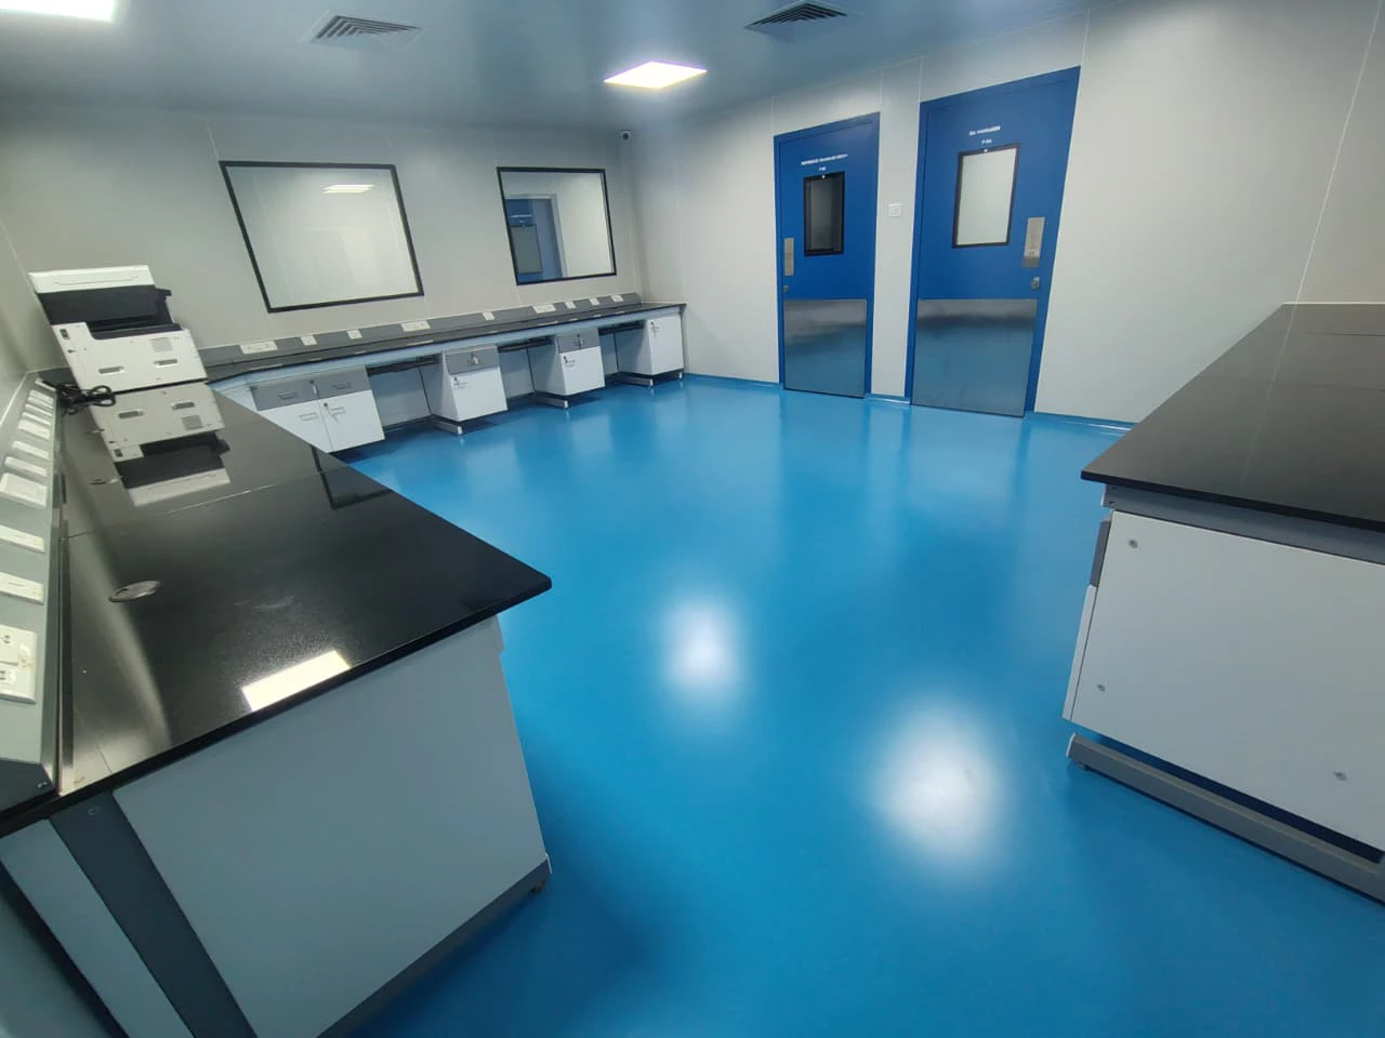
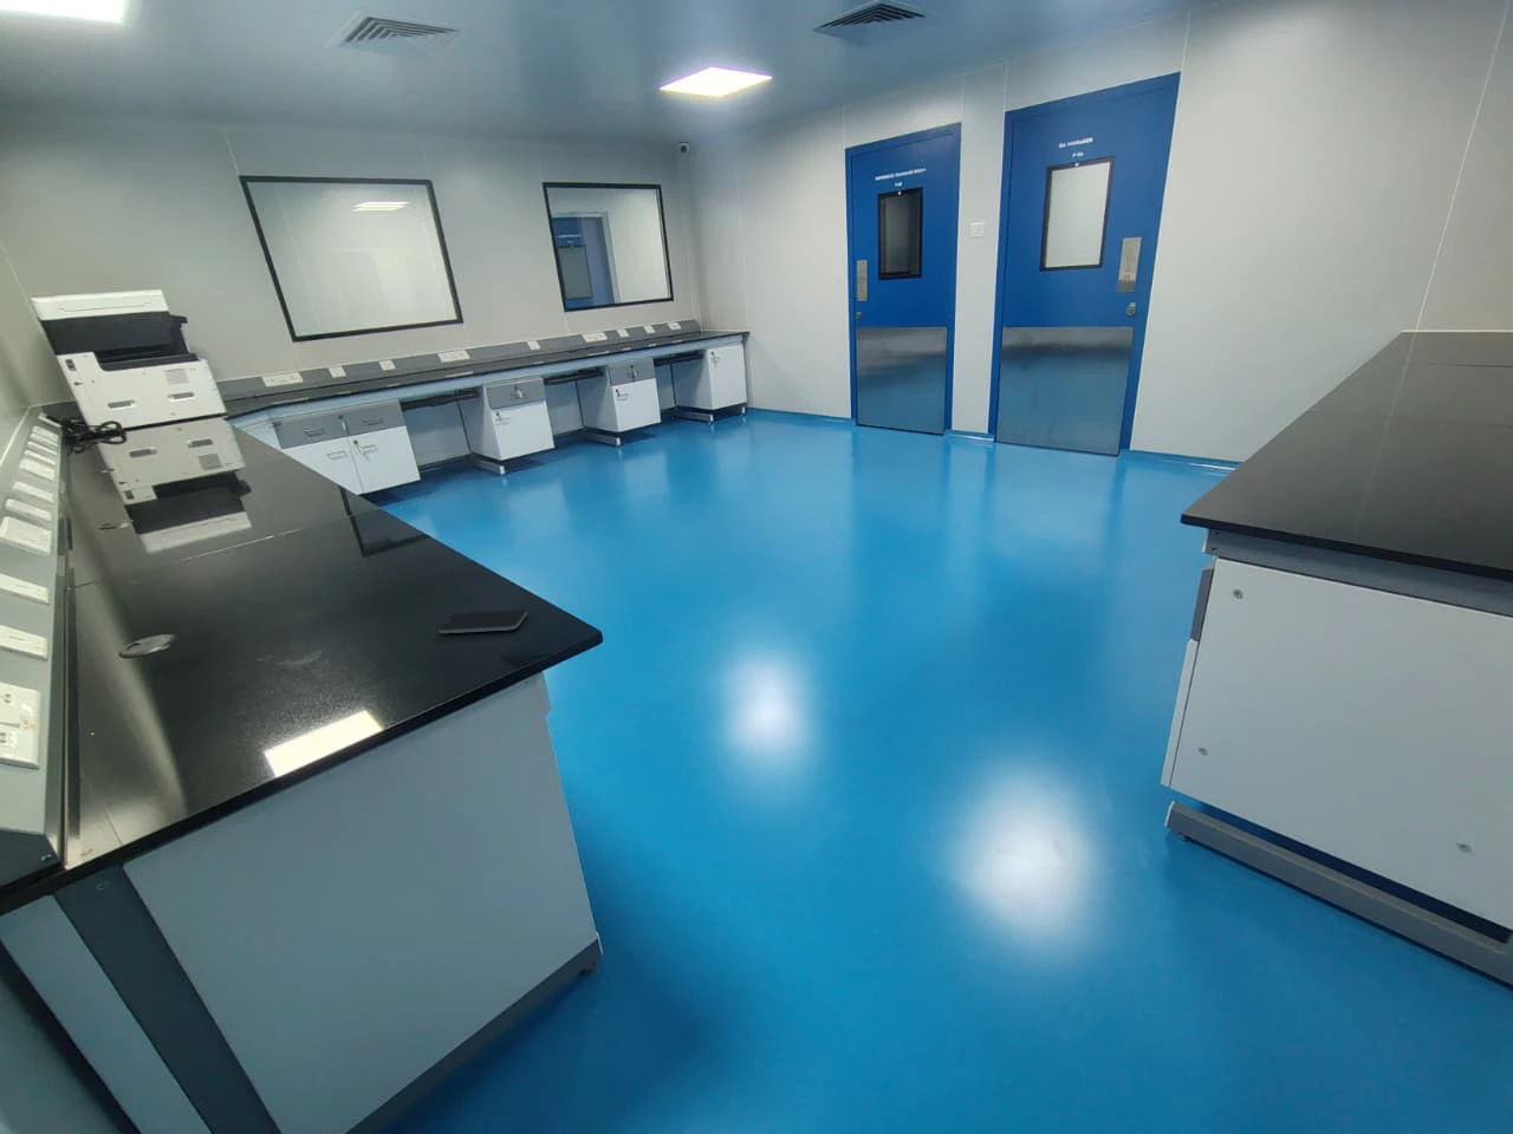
+ smartphone (484, 622)
